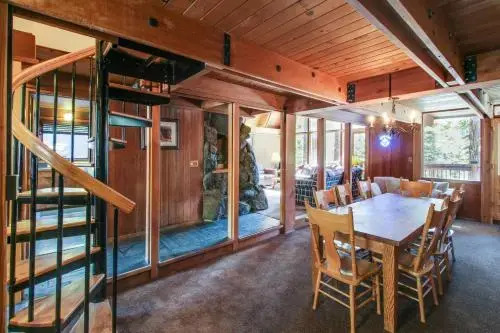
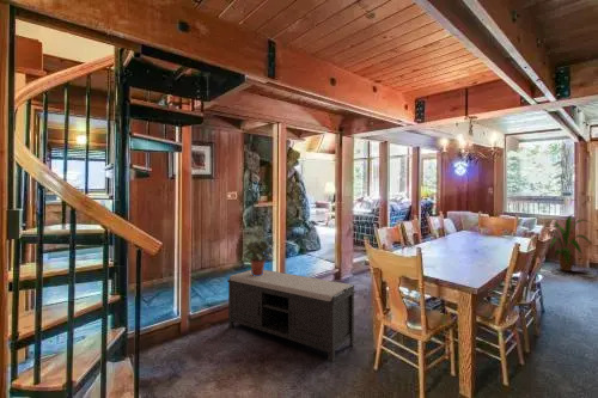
+ potted plant (257, 256)
+ house plant (566, 240)
+ bench (287, 307)
